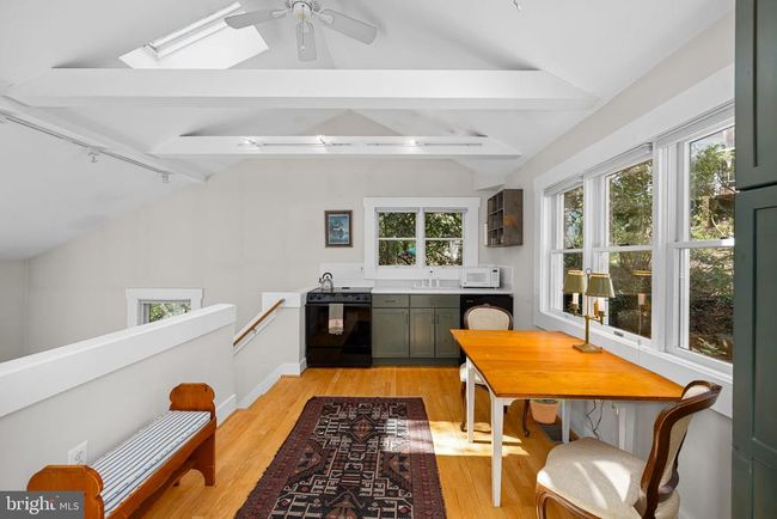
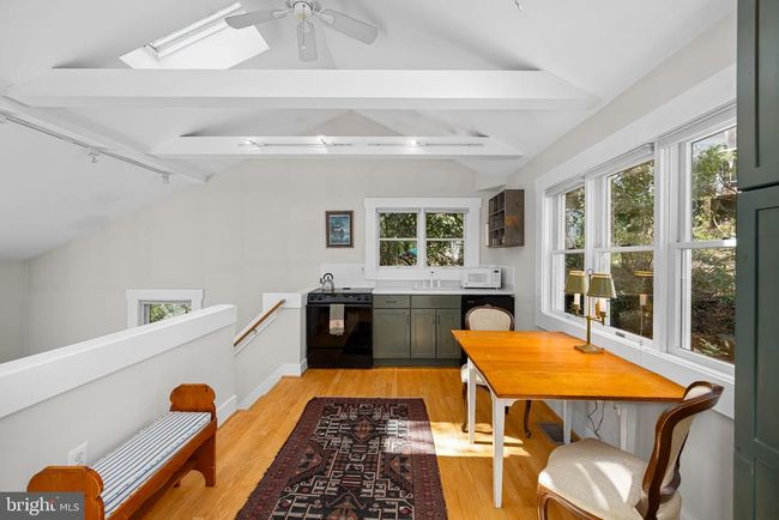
- potted plant (544, 399)
